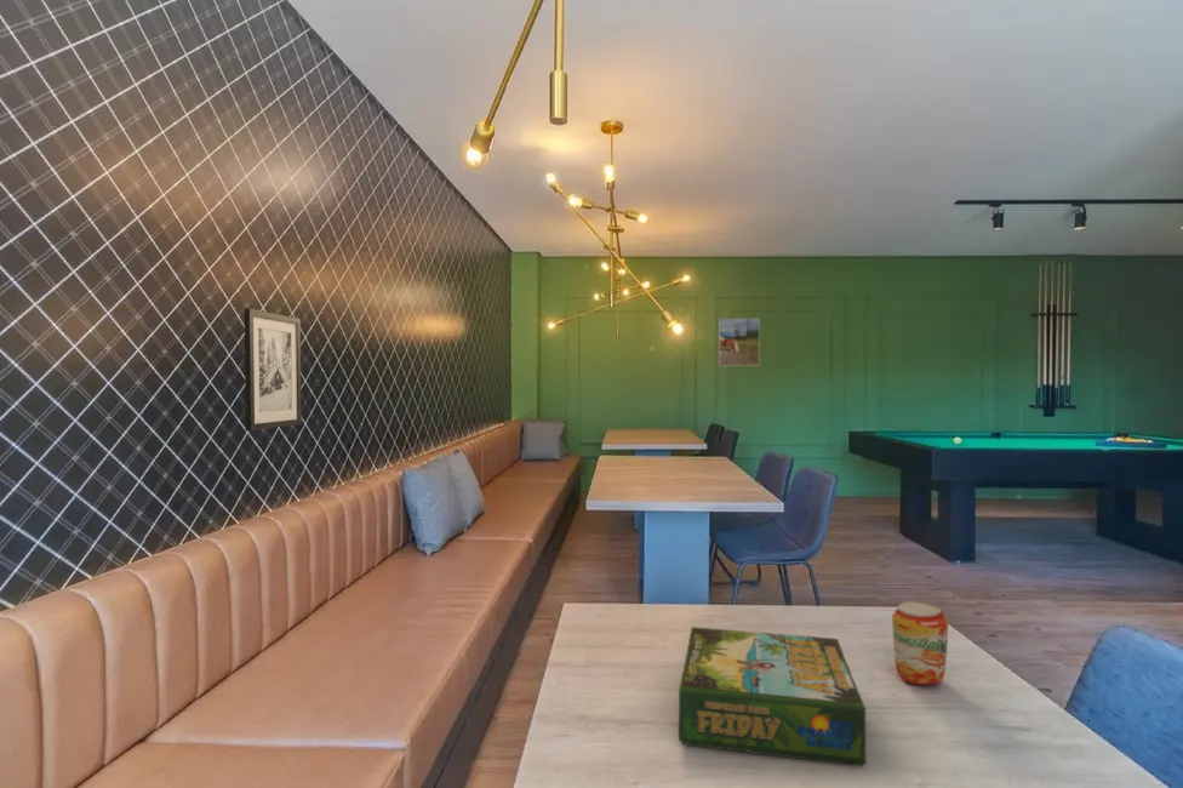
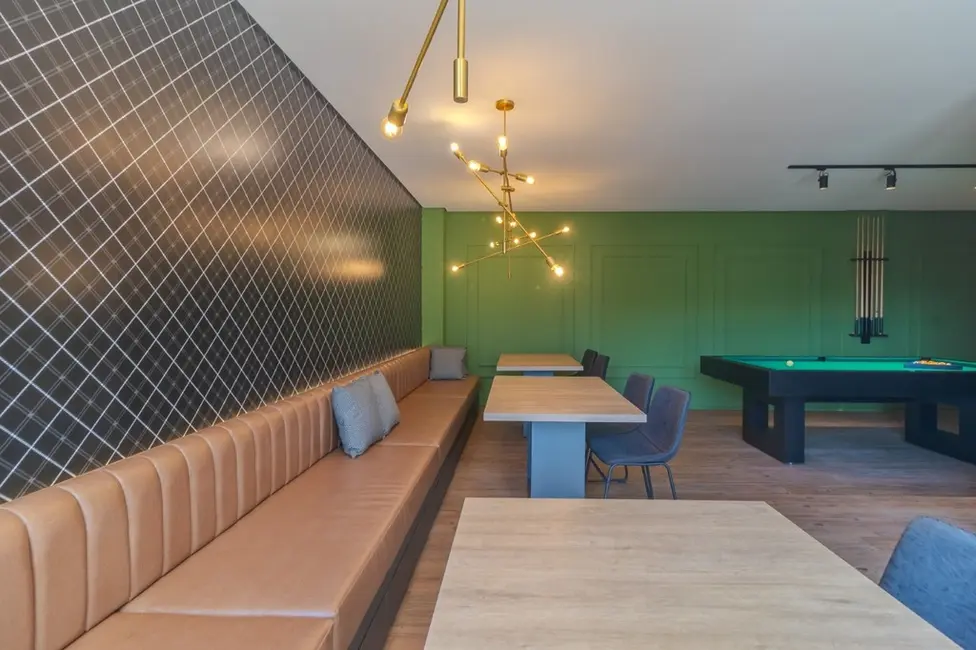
- beverage can (919, 643)
- board game (765, 685)
- wall art (274, 370)
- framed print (738, 342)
